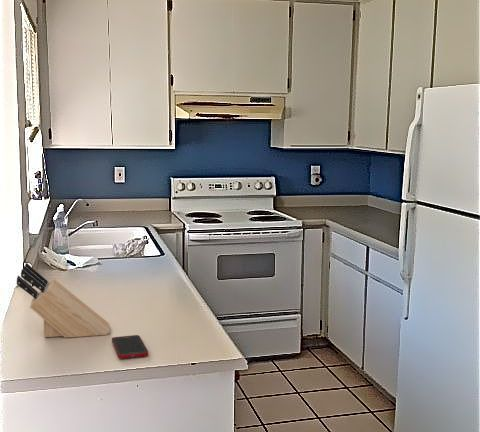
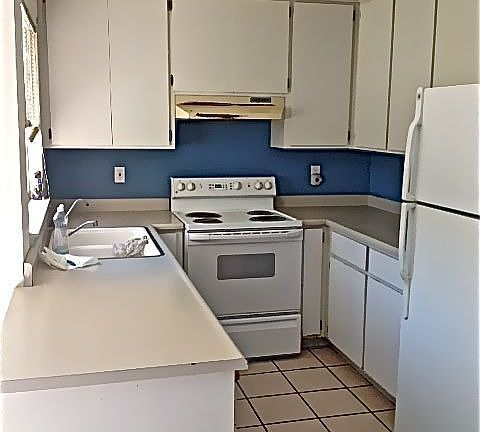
- knife block (63, 298)
- cell phone (129, 346)
